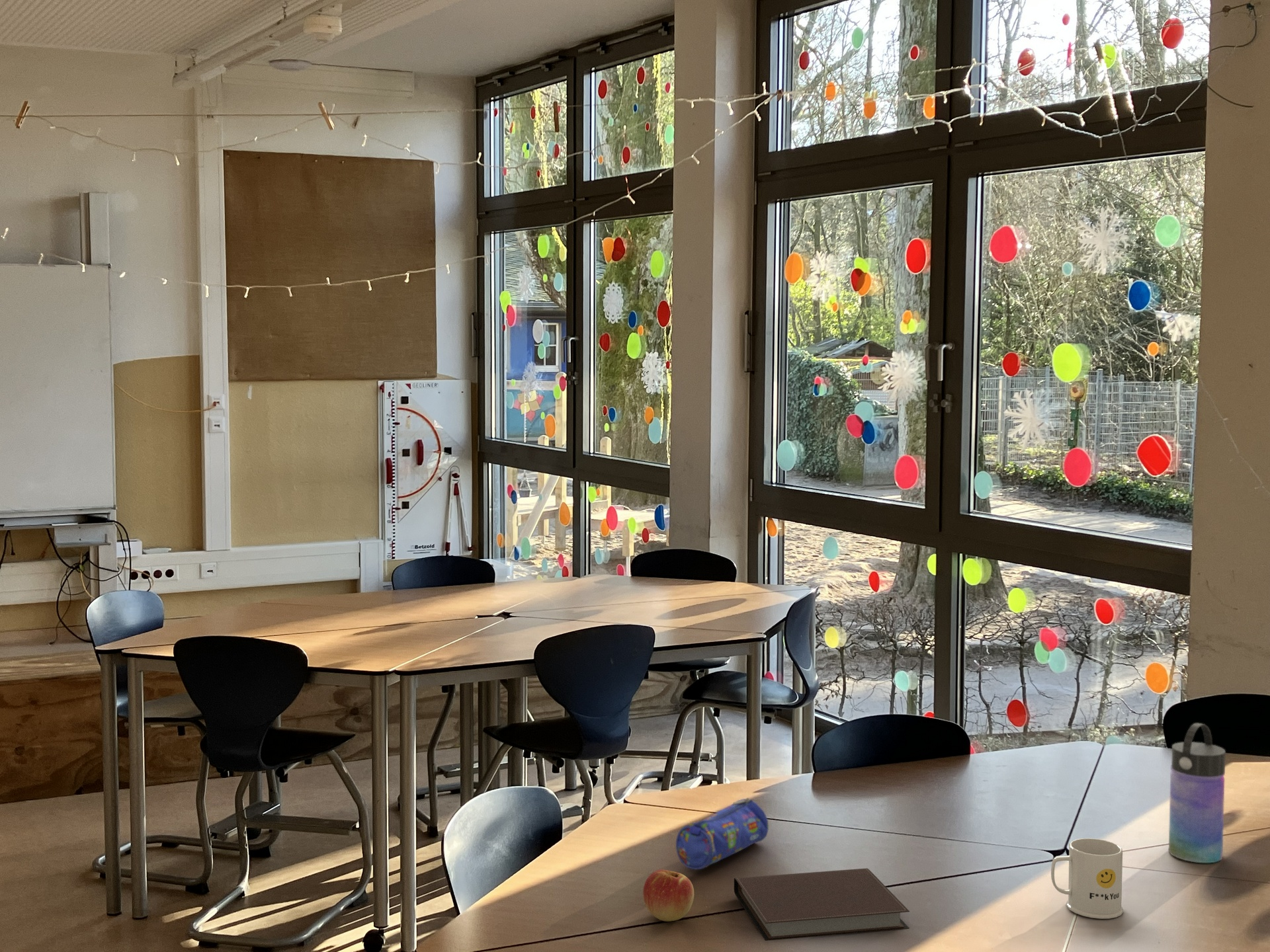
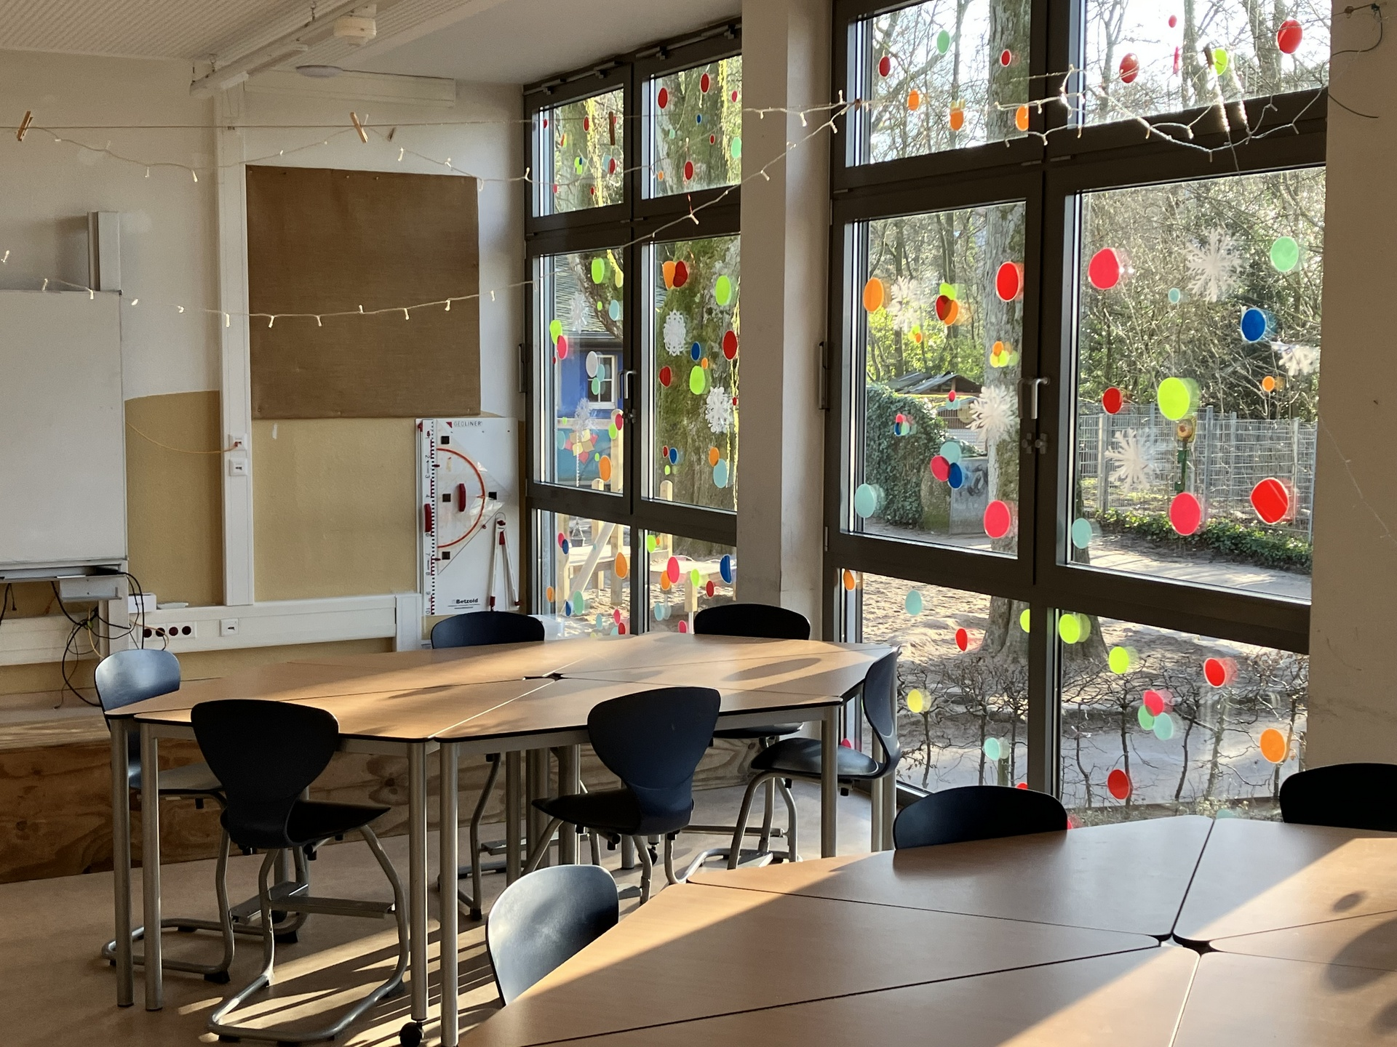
- water bottle (1197, 789)
- pencil case (724, 832)
- apple (668, 893)
- notebook (818, 901)
- mug (1087, 877)
